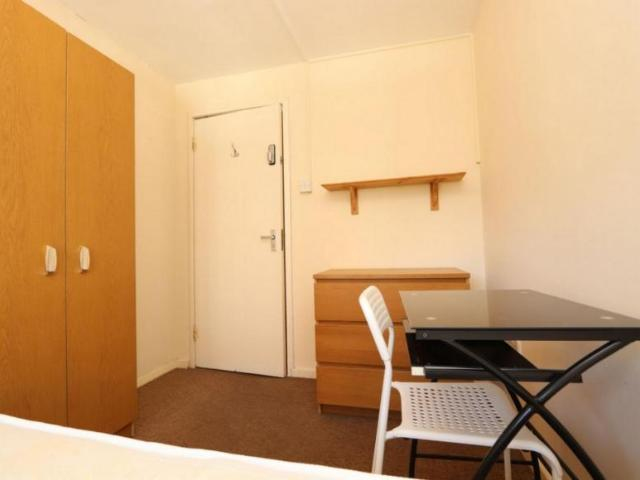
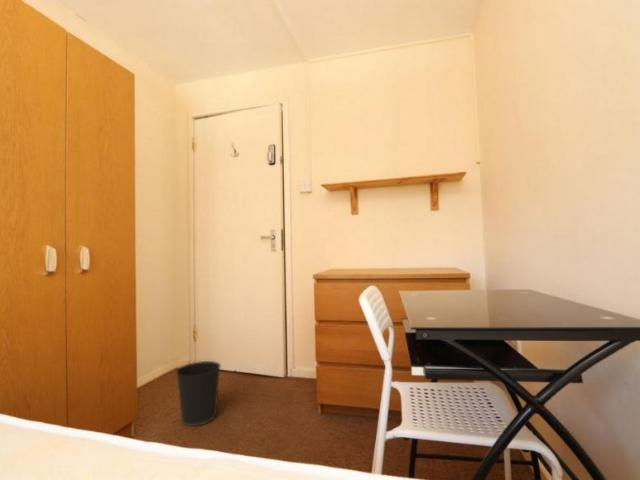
+ wastebasket (199, 392)
